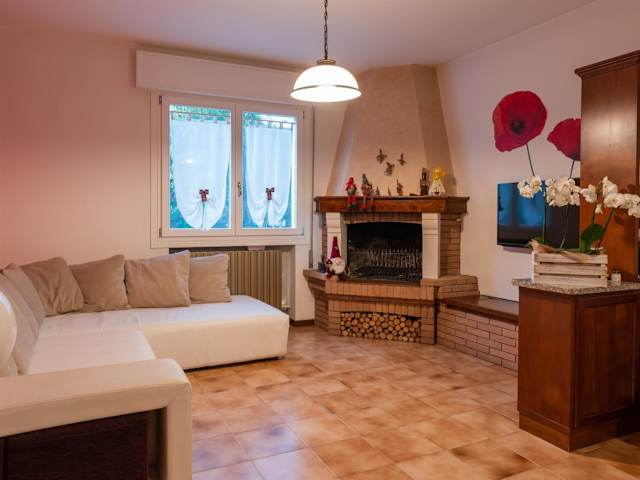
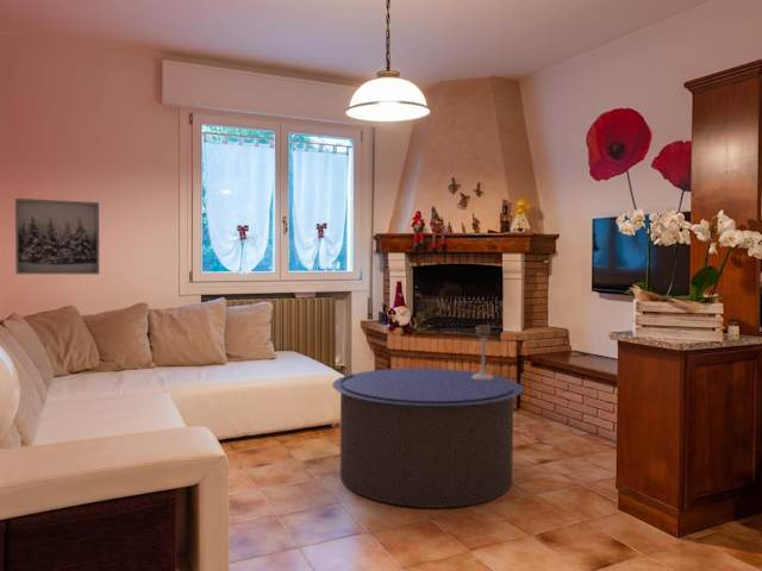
+ wall art (58, 237)
+ coffee table (425, 427)
+ candle holder (482, 351)
